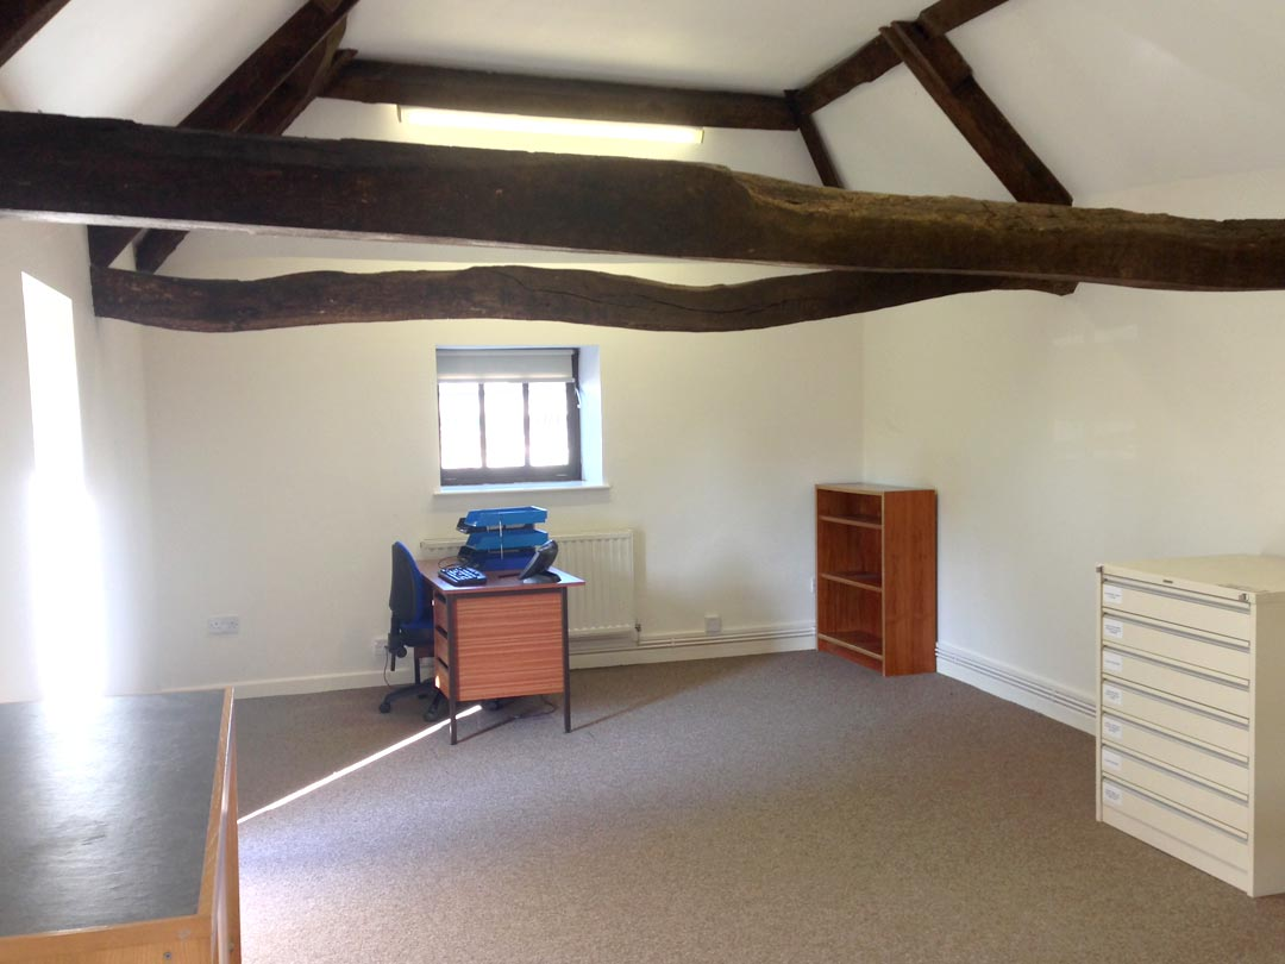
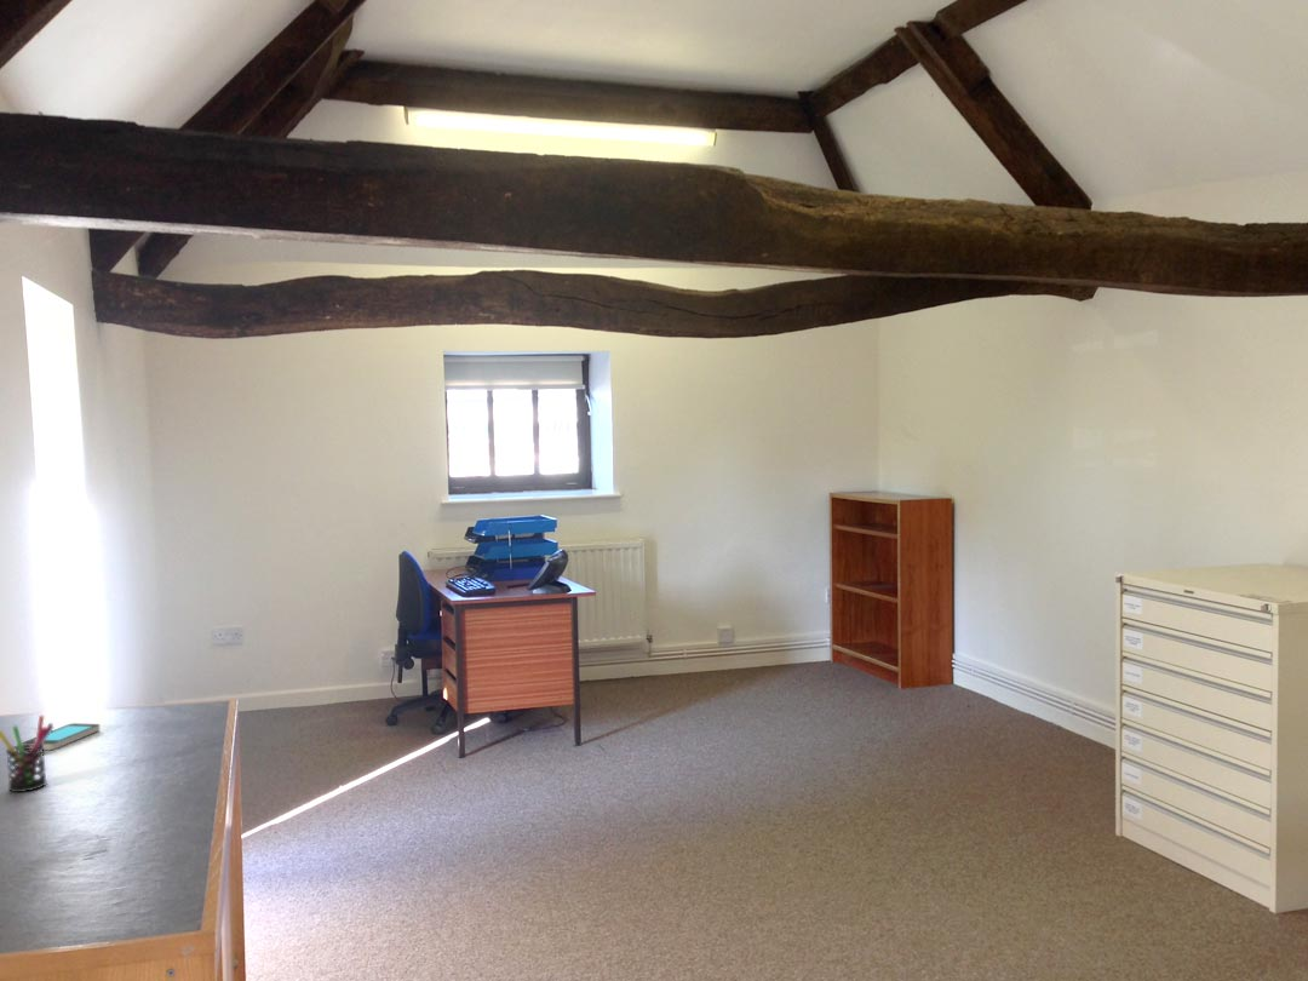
+ smartphone (62, 735)
+ pen holder (25, 752)
